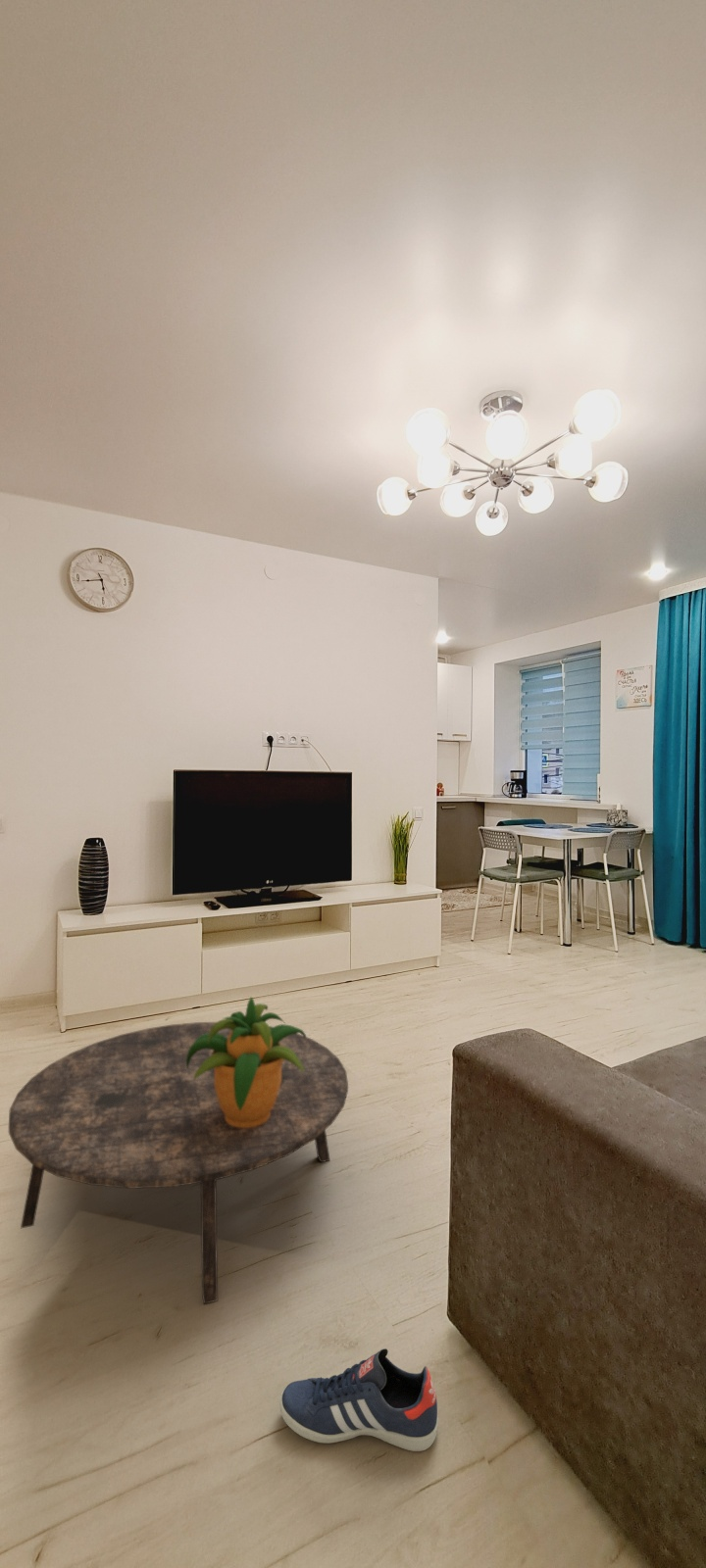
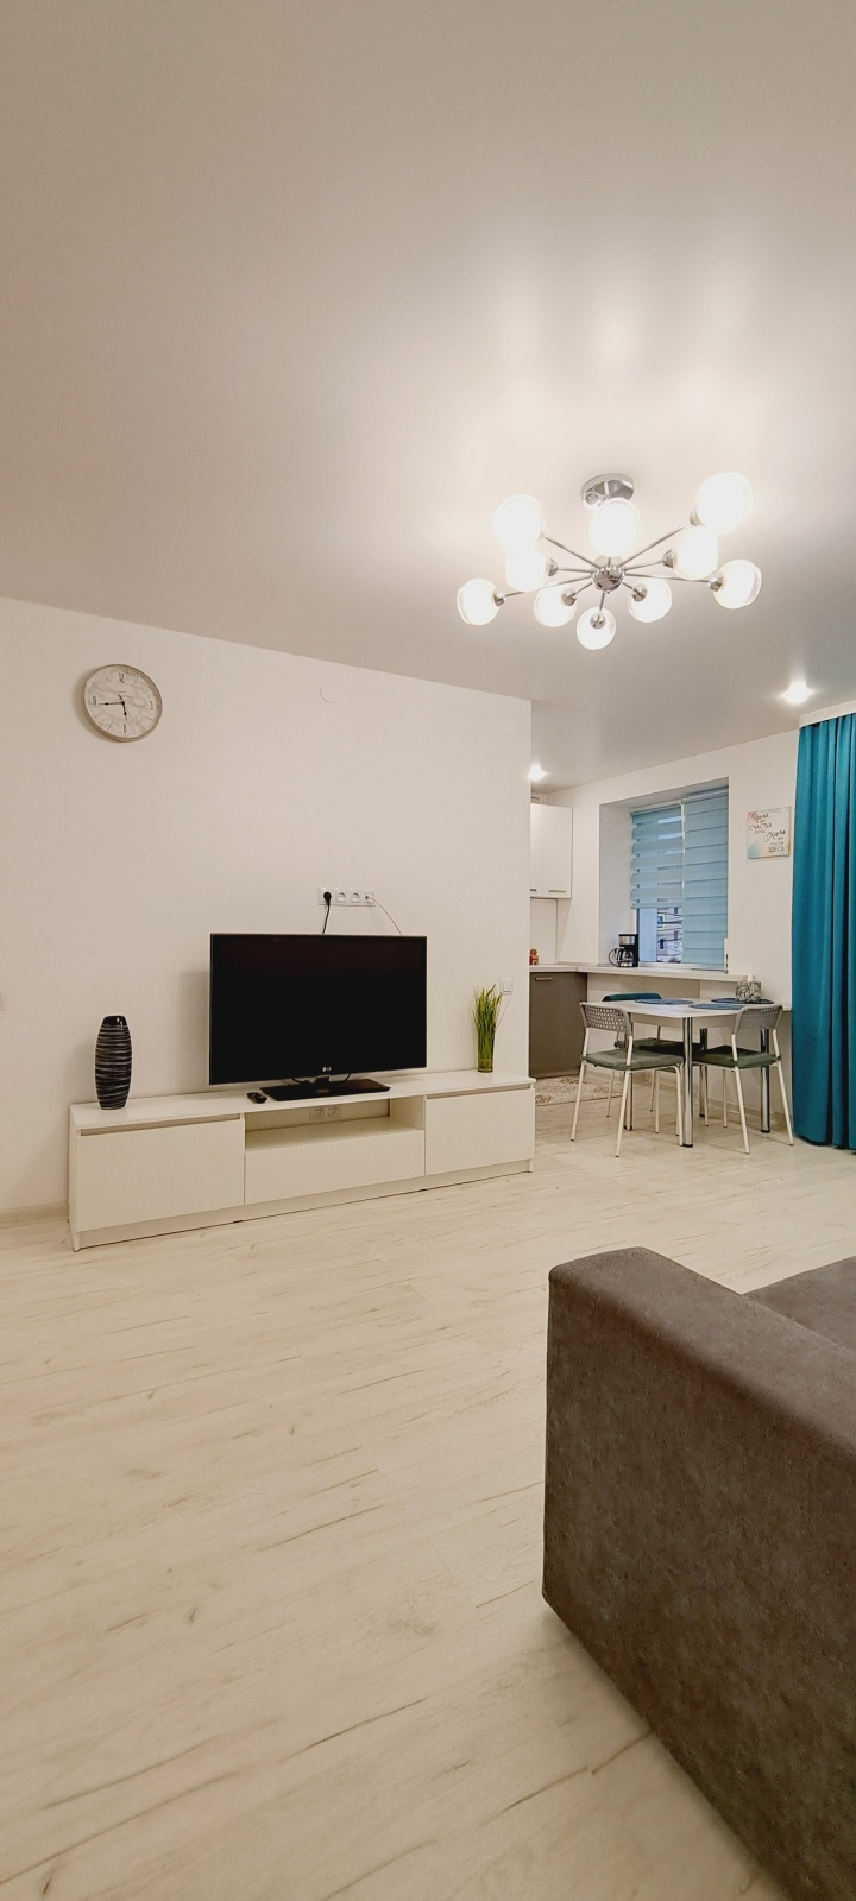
- potted plant (255, 1056)
- sneaker (358, 1388)
- coffee table (188, 1134)
